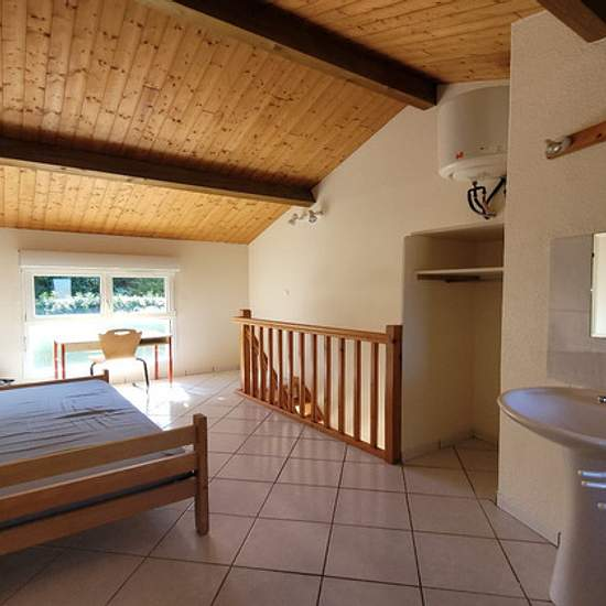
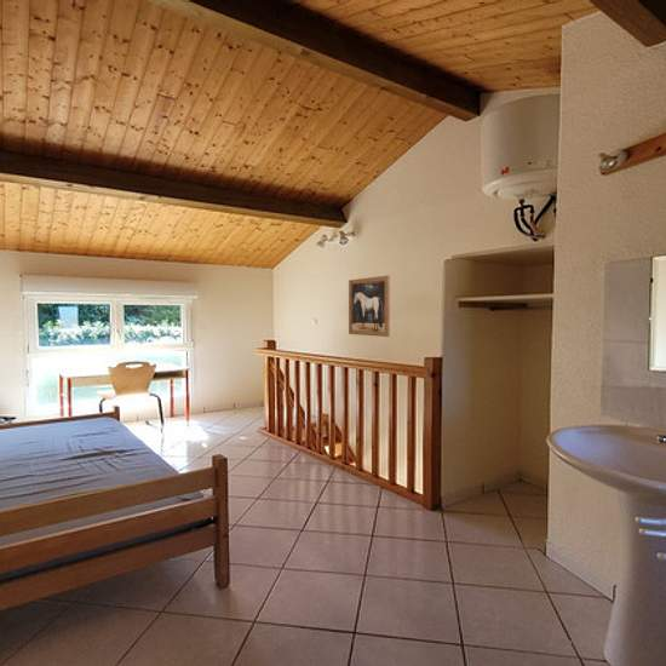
+ wall art (367, 306)
